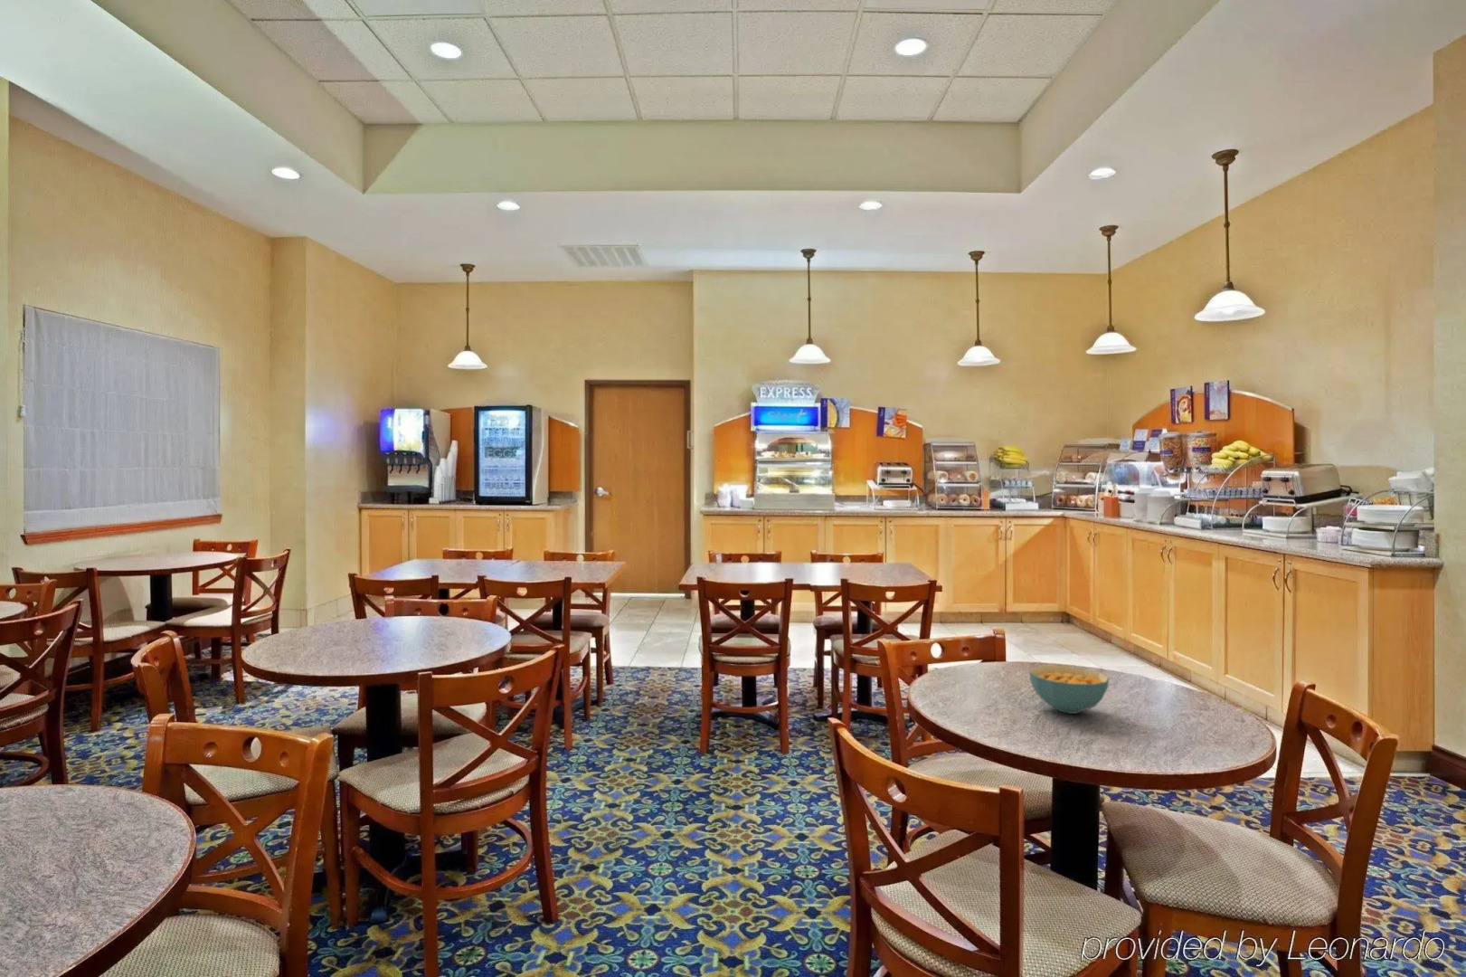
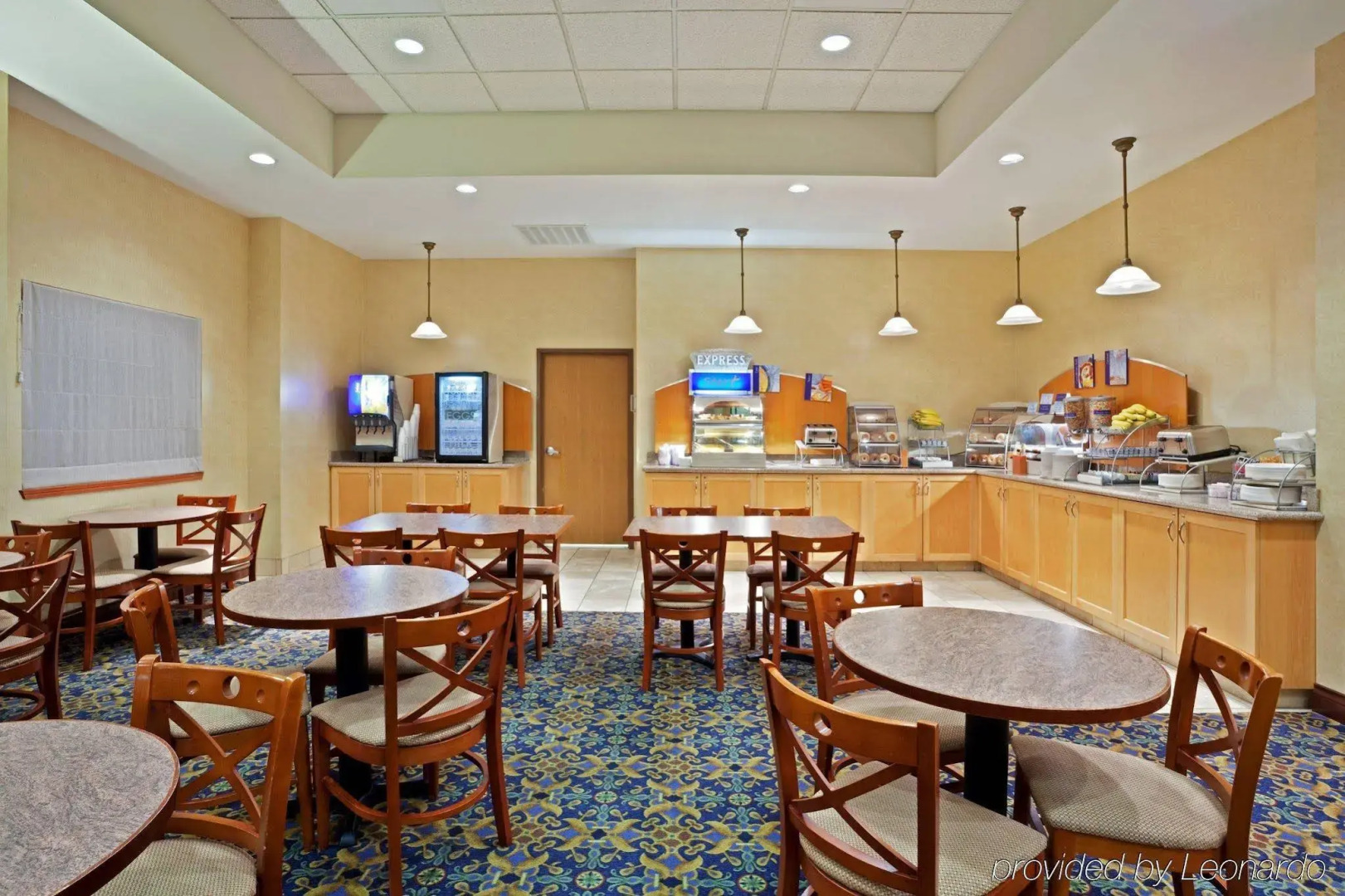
- cereal bowl (1068, 692)
